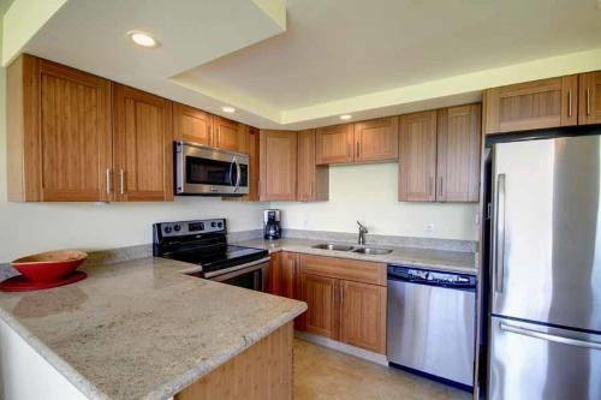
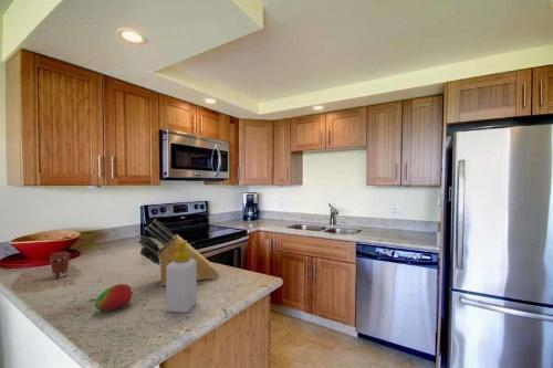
+ fruit (114, 297)
+ knife block (177, 249)
+ soap bottle (181, 274)
+ coffee cup (60, 264)
